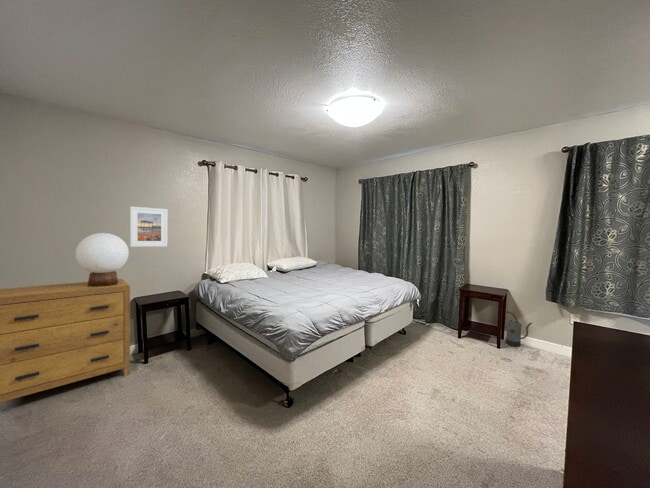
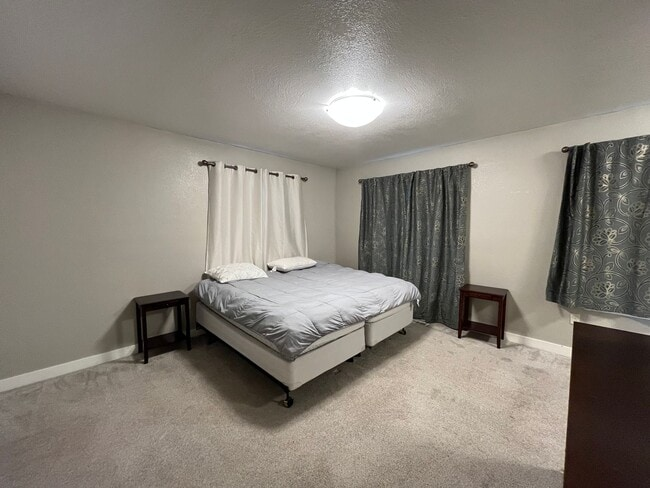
- dresser (65, 336)
- watering can (514, 328)
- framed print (149, 227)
- table lamp (103, 258)
